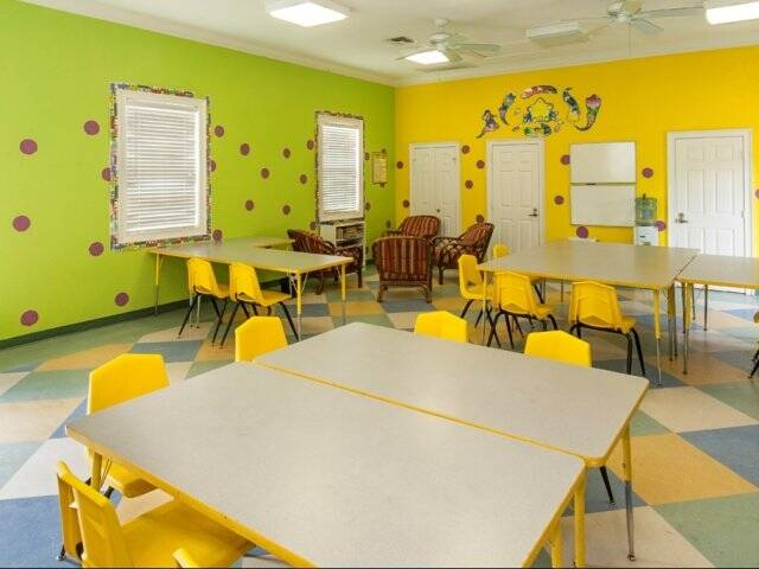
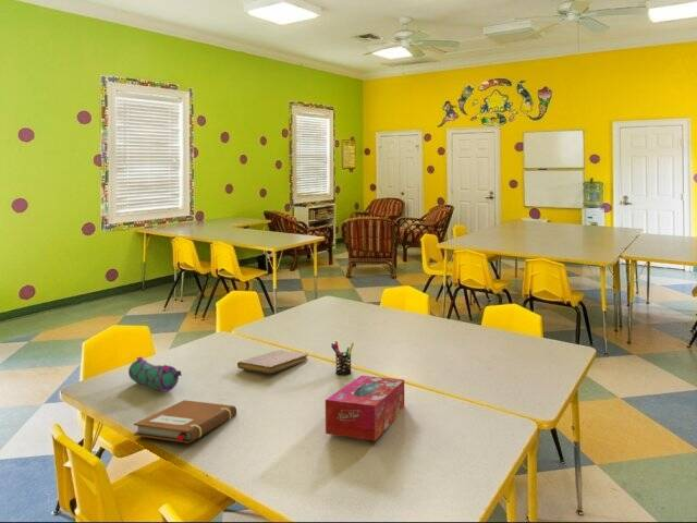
+ notebook (273, 361)
+ tissue box (367, 404)
+ notebook (186, 421)
+ pen holder (343, 356)
+ pencil case (154, 374)
